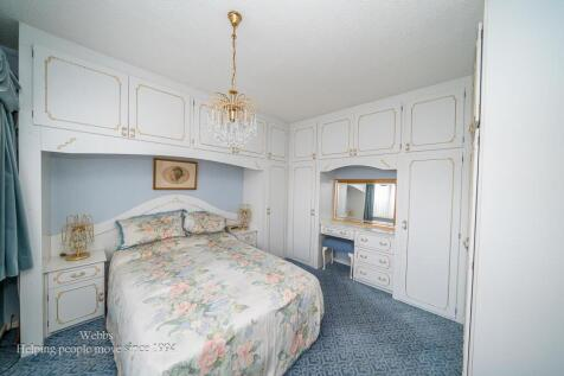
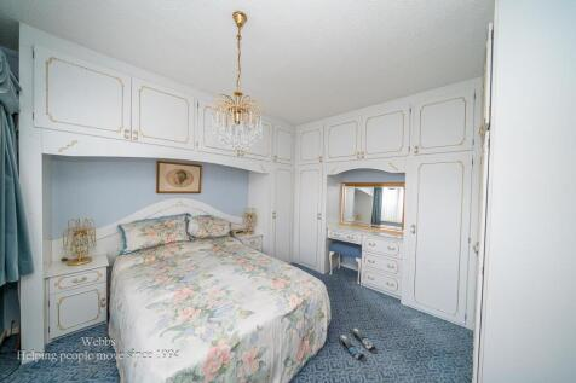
+ slippers (356, 346)
